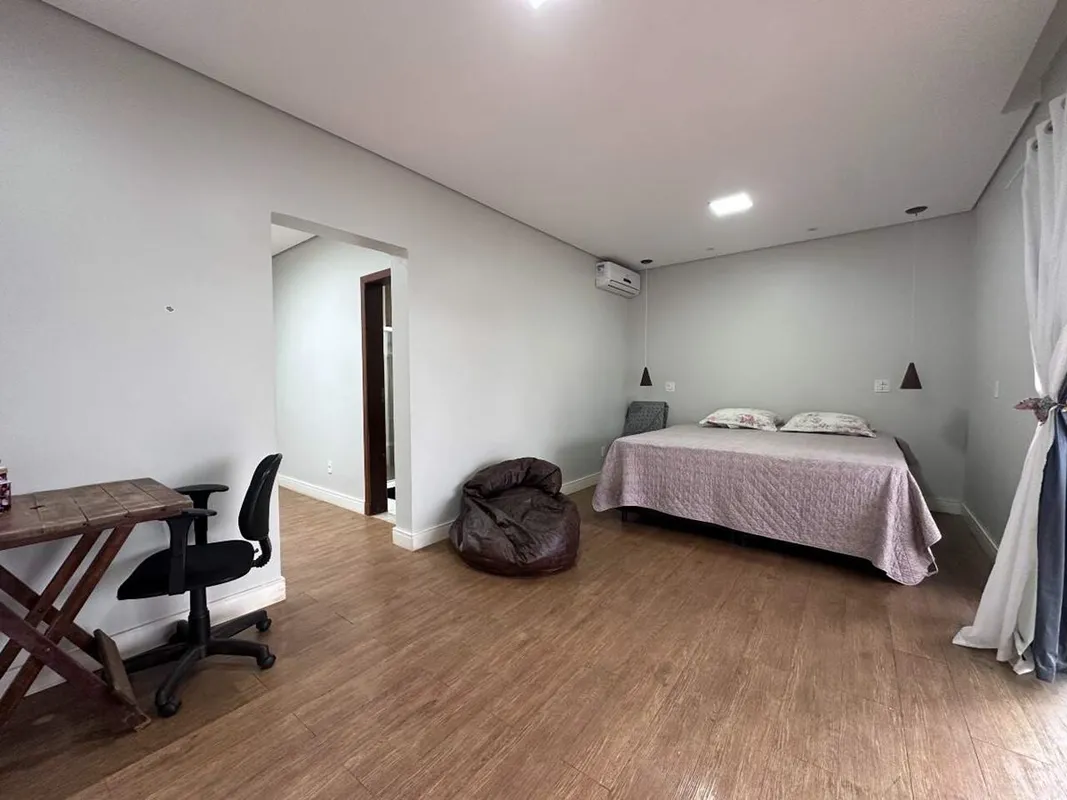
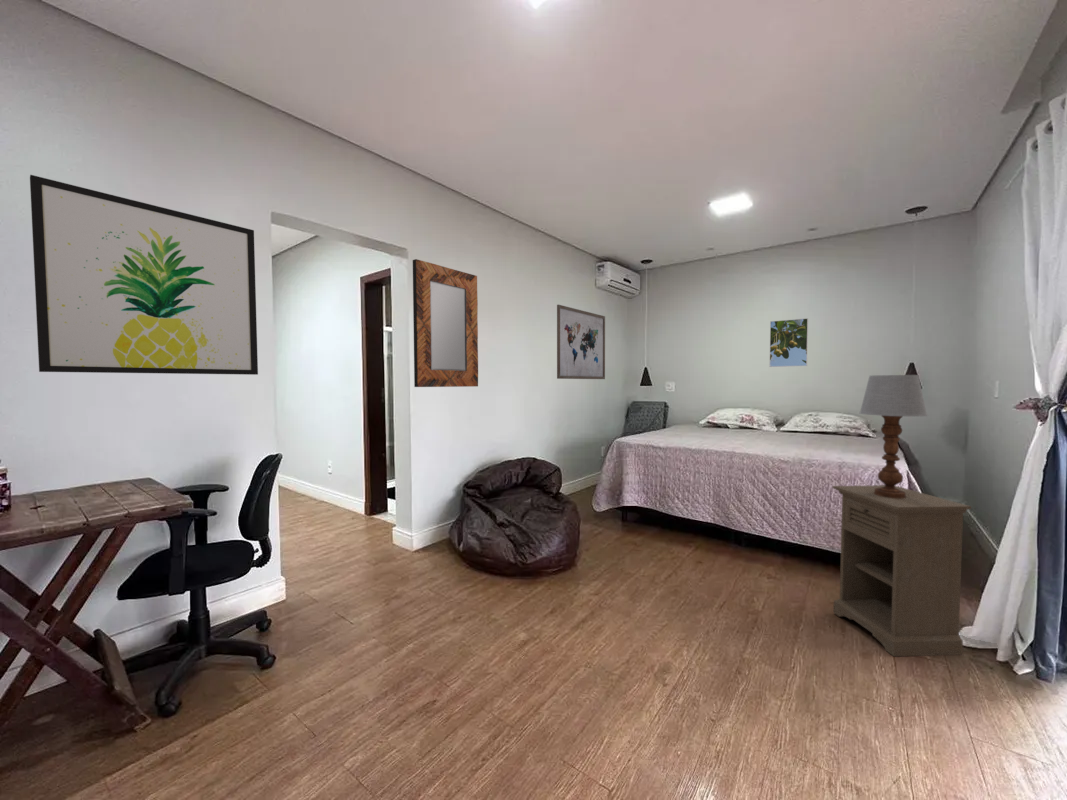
+ wall art (583, 345)
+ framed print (788, 343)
+ table lamp (891, 435)
+ home mirror (447, 327)
+ wall art (161, 291)
+ nightstand (893, 563)
